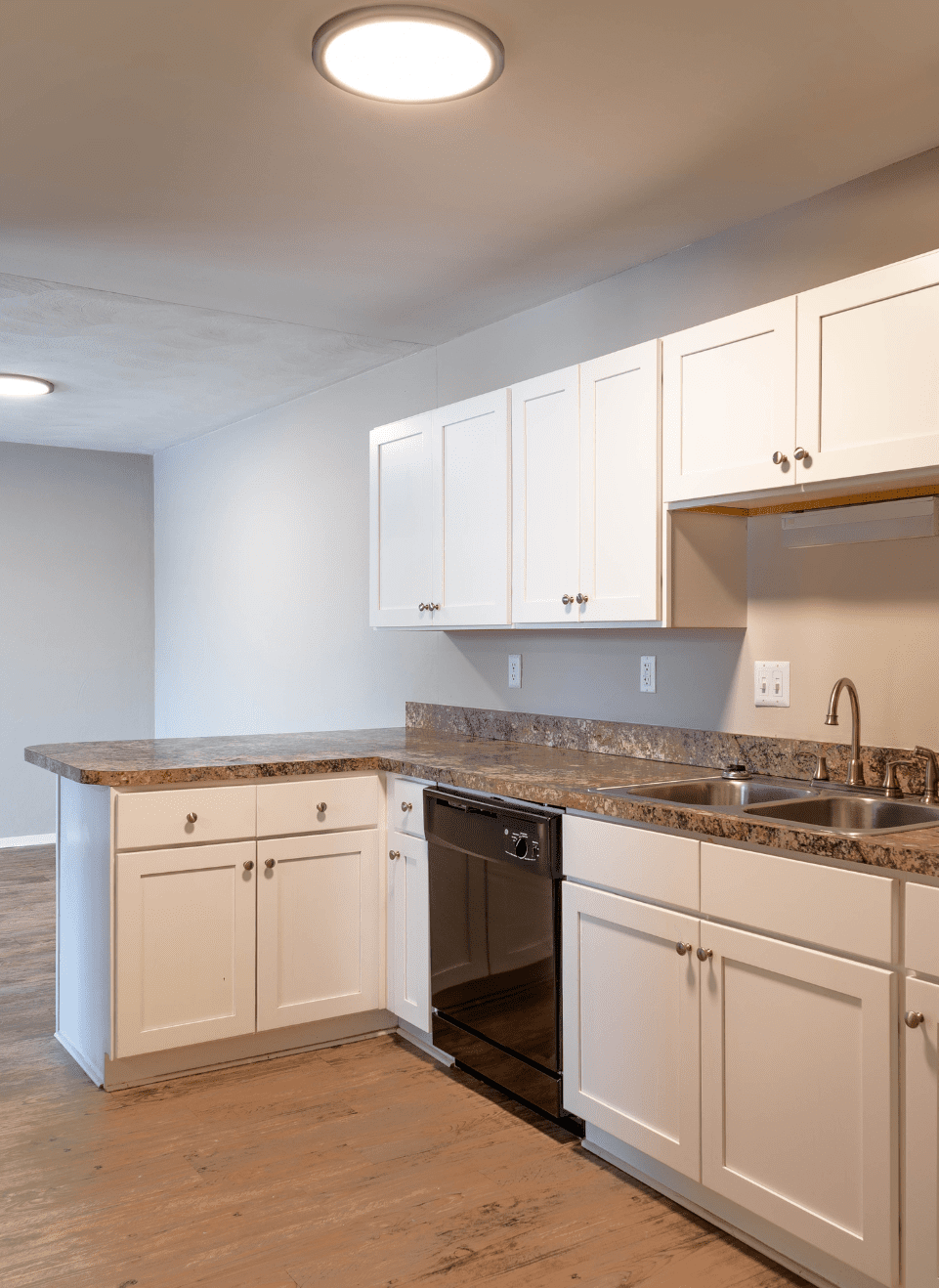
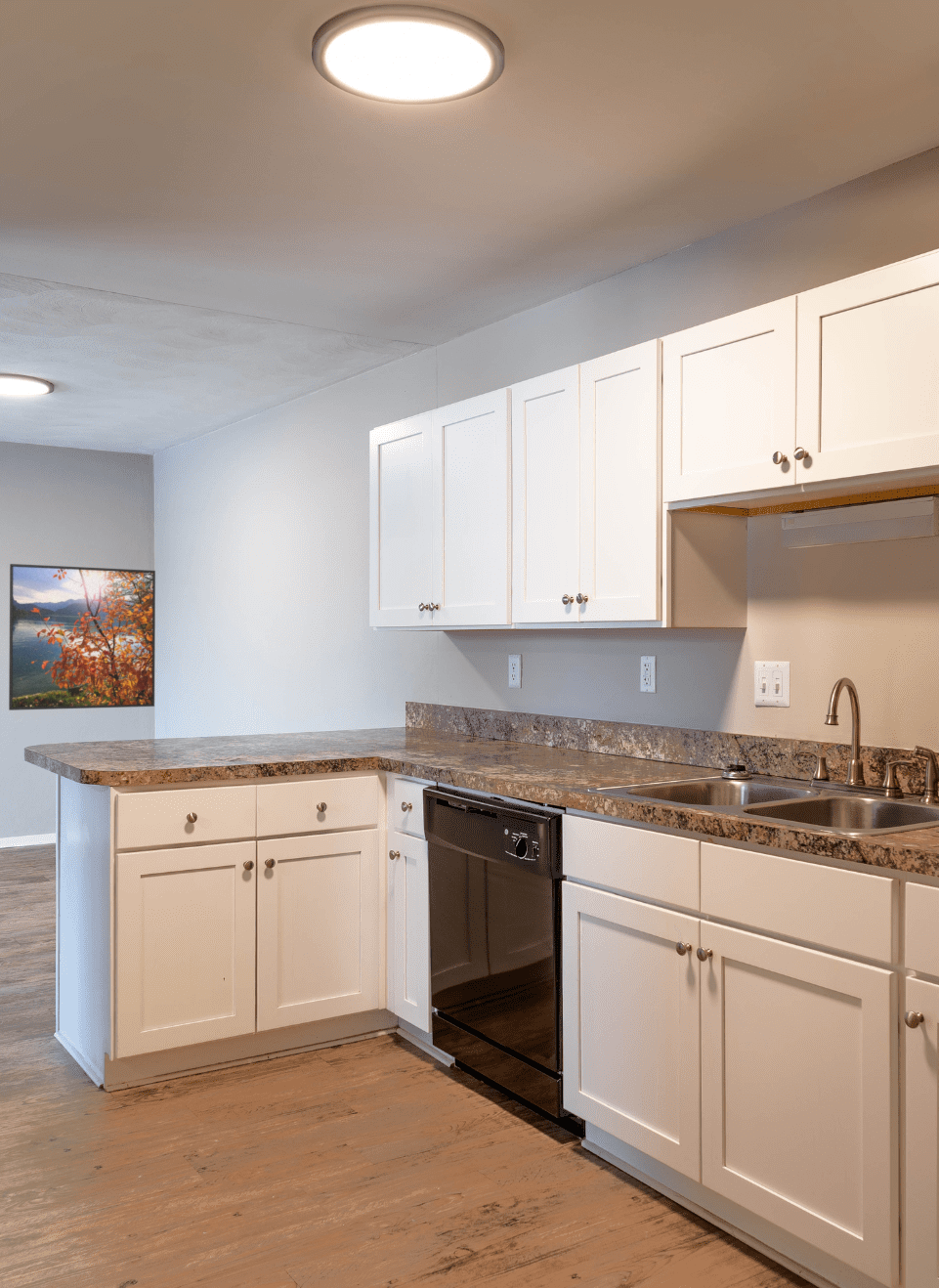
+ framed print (84, 637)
